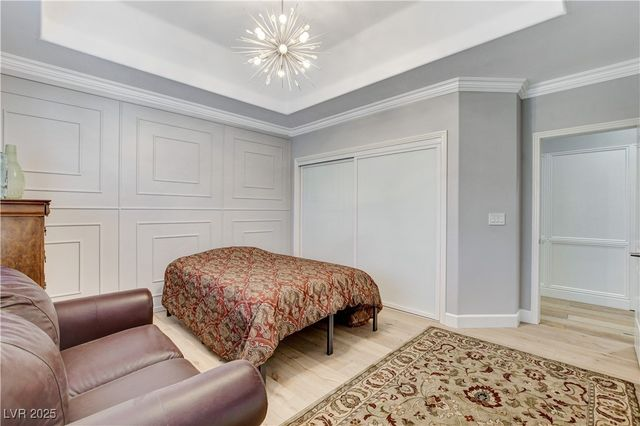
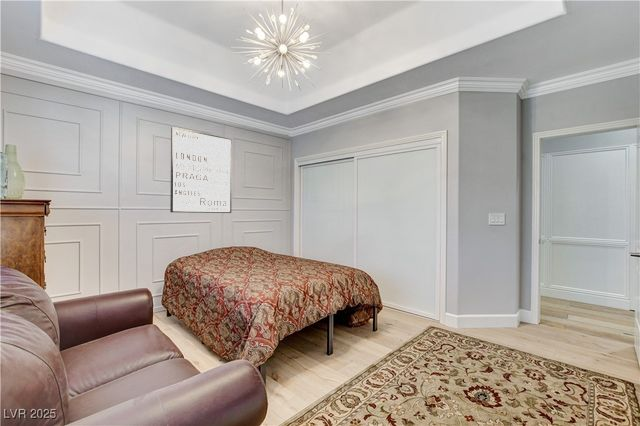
+ wall art (203, 173)
